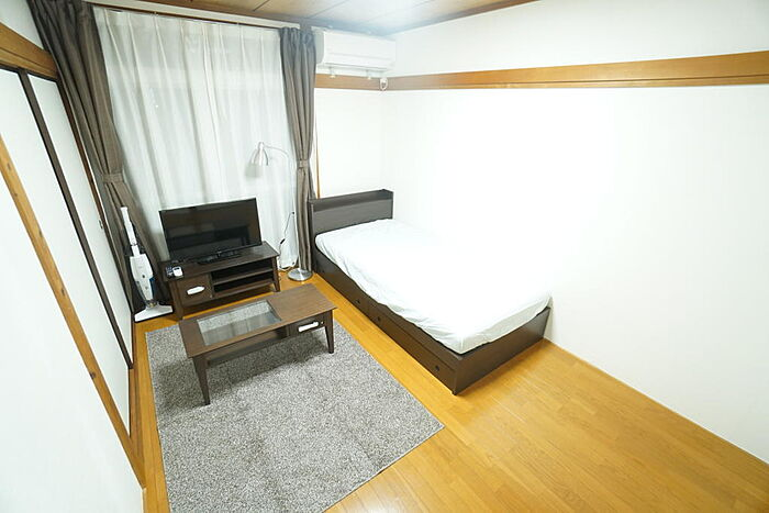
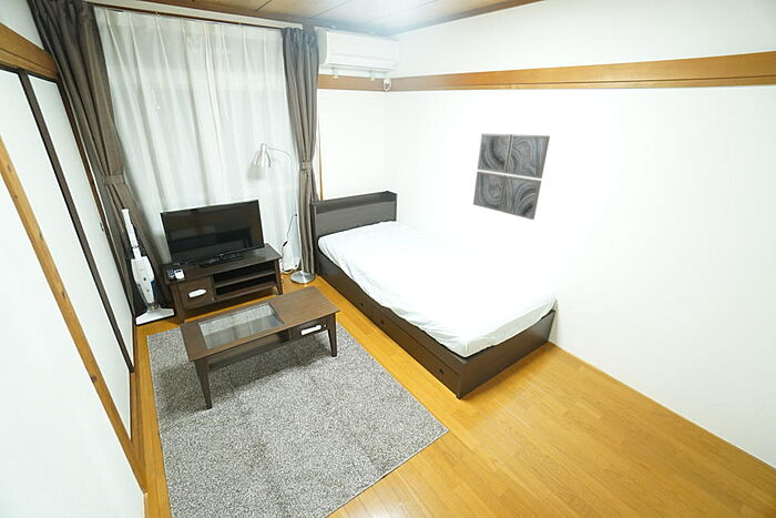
+ wall art (507, 173)
